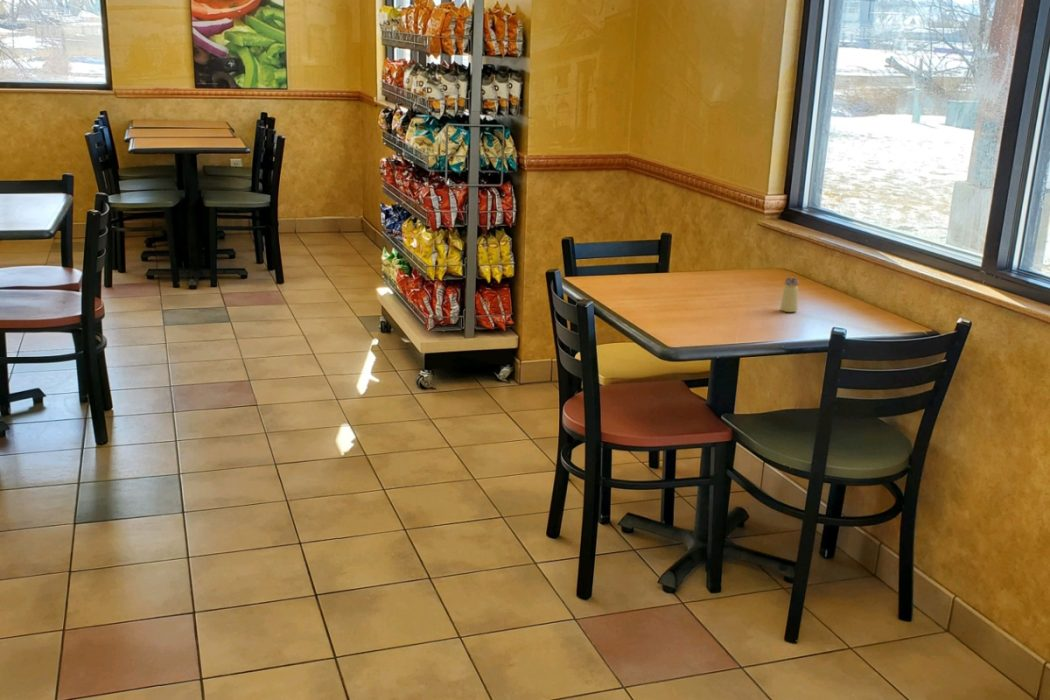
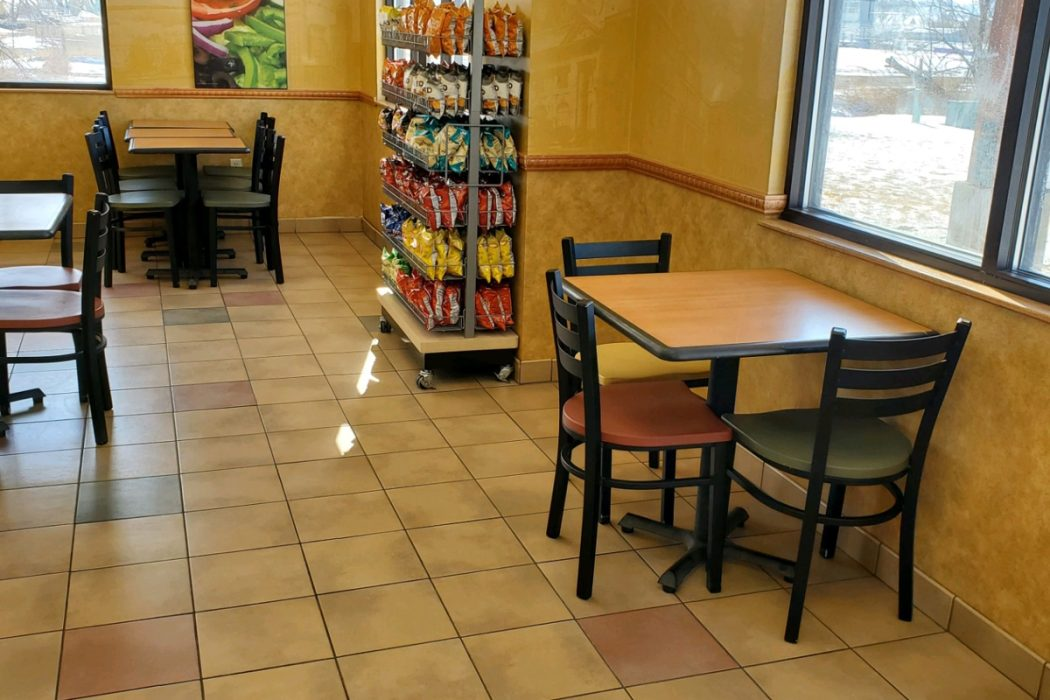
- saltshaker (790, 294)
